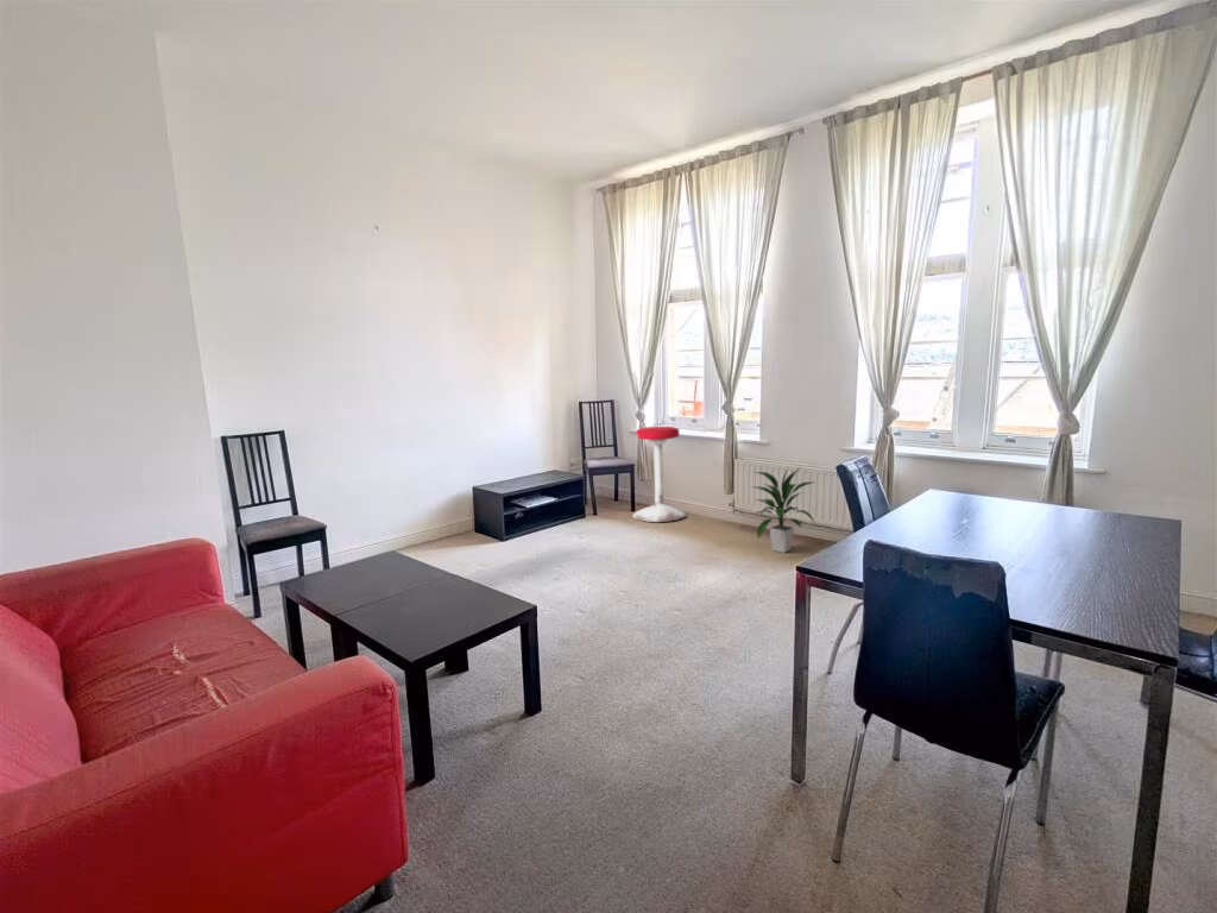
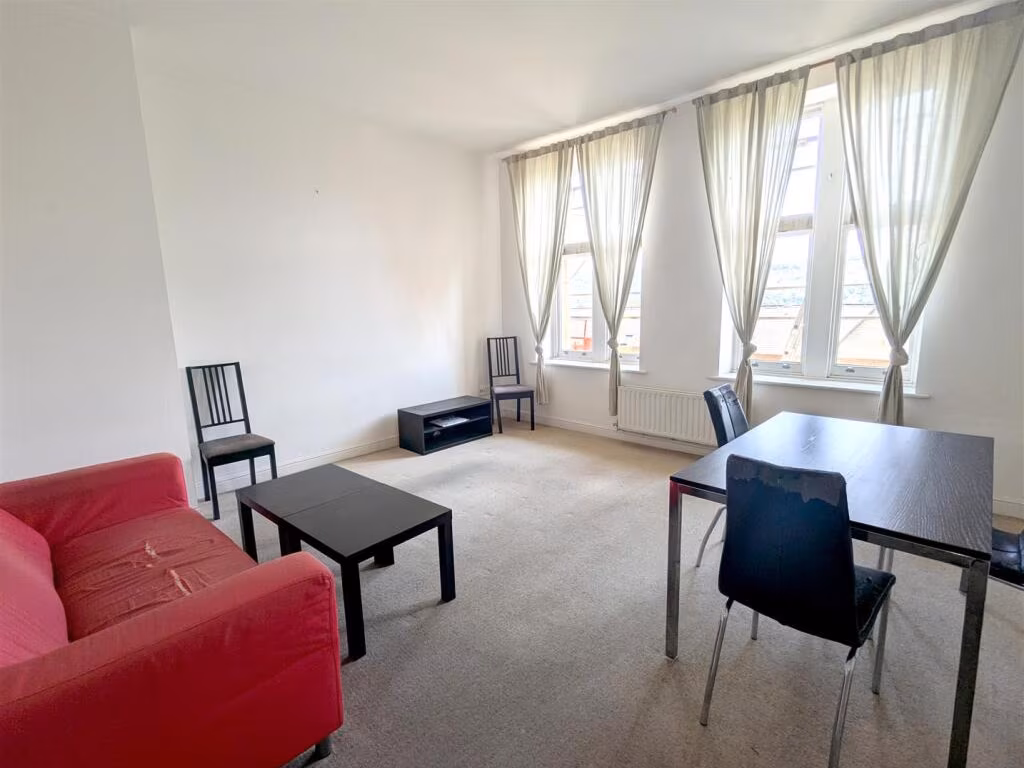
- indoor plant (778, 508)
- stool (657, 472)
